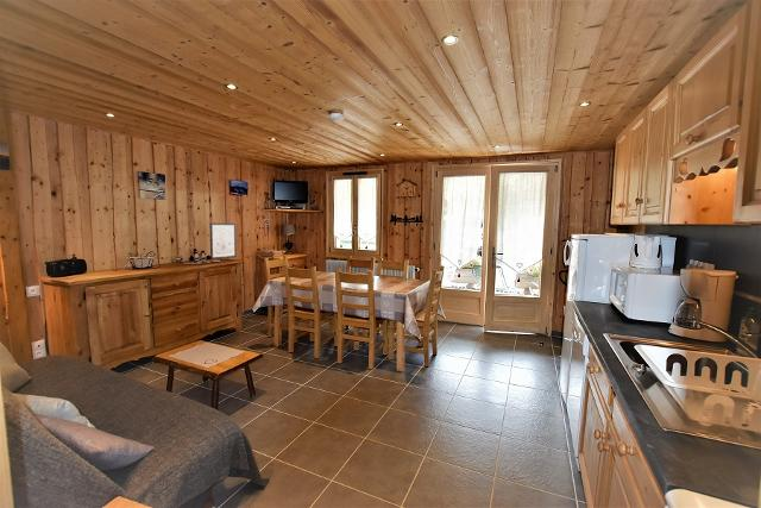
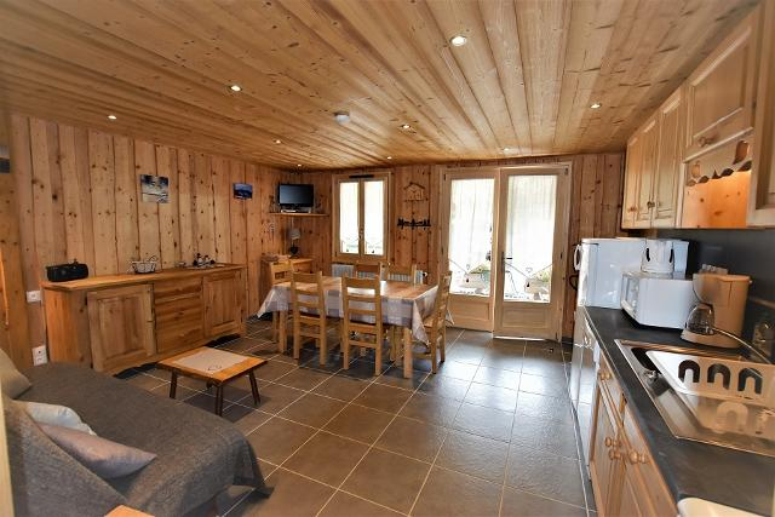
- wall art (224, 240)
